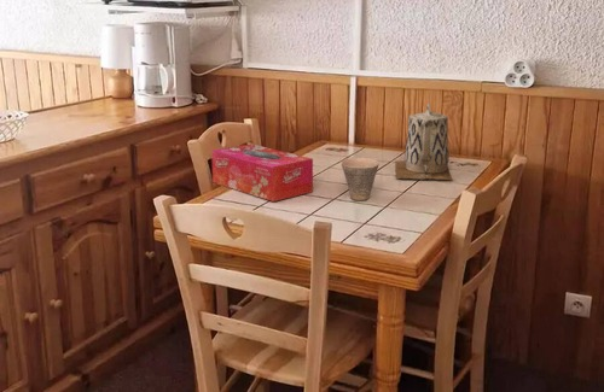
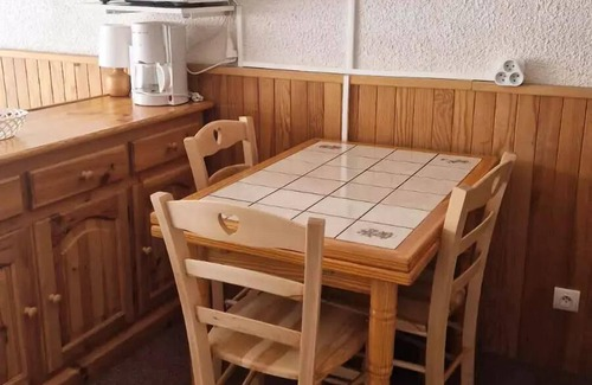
- tissue box (261, 170)
- teapot (423, 138)
- cup (359, 180)
